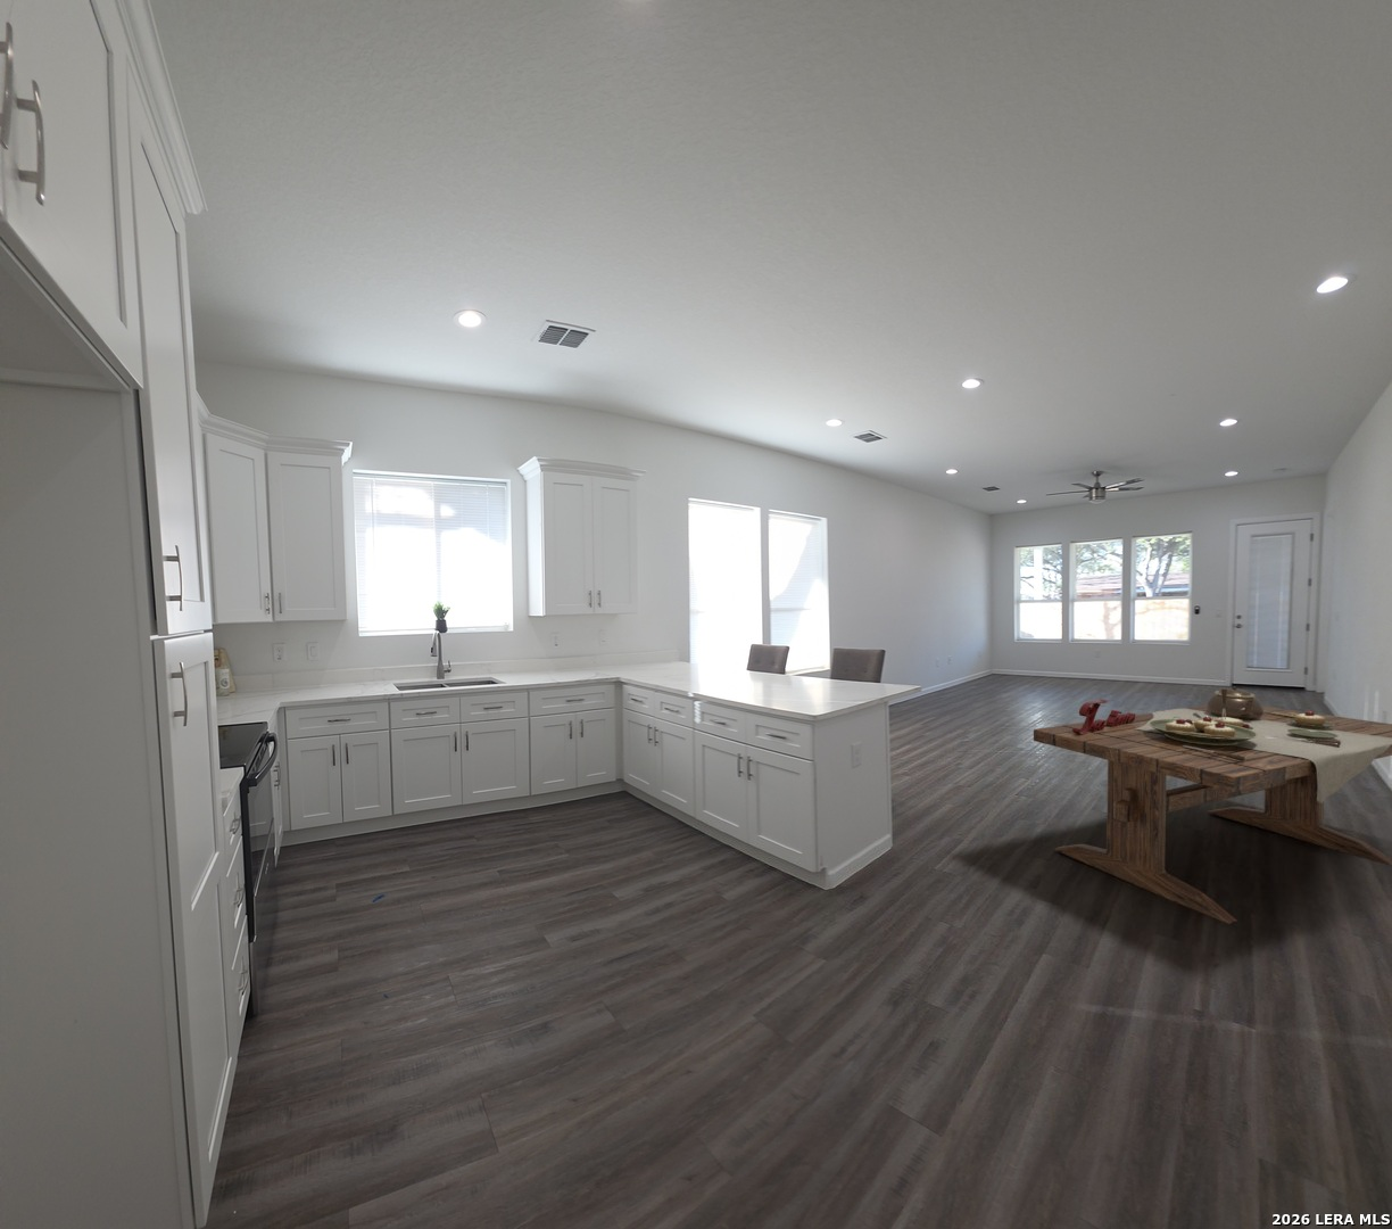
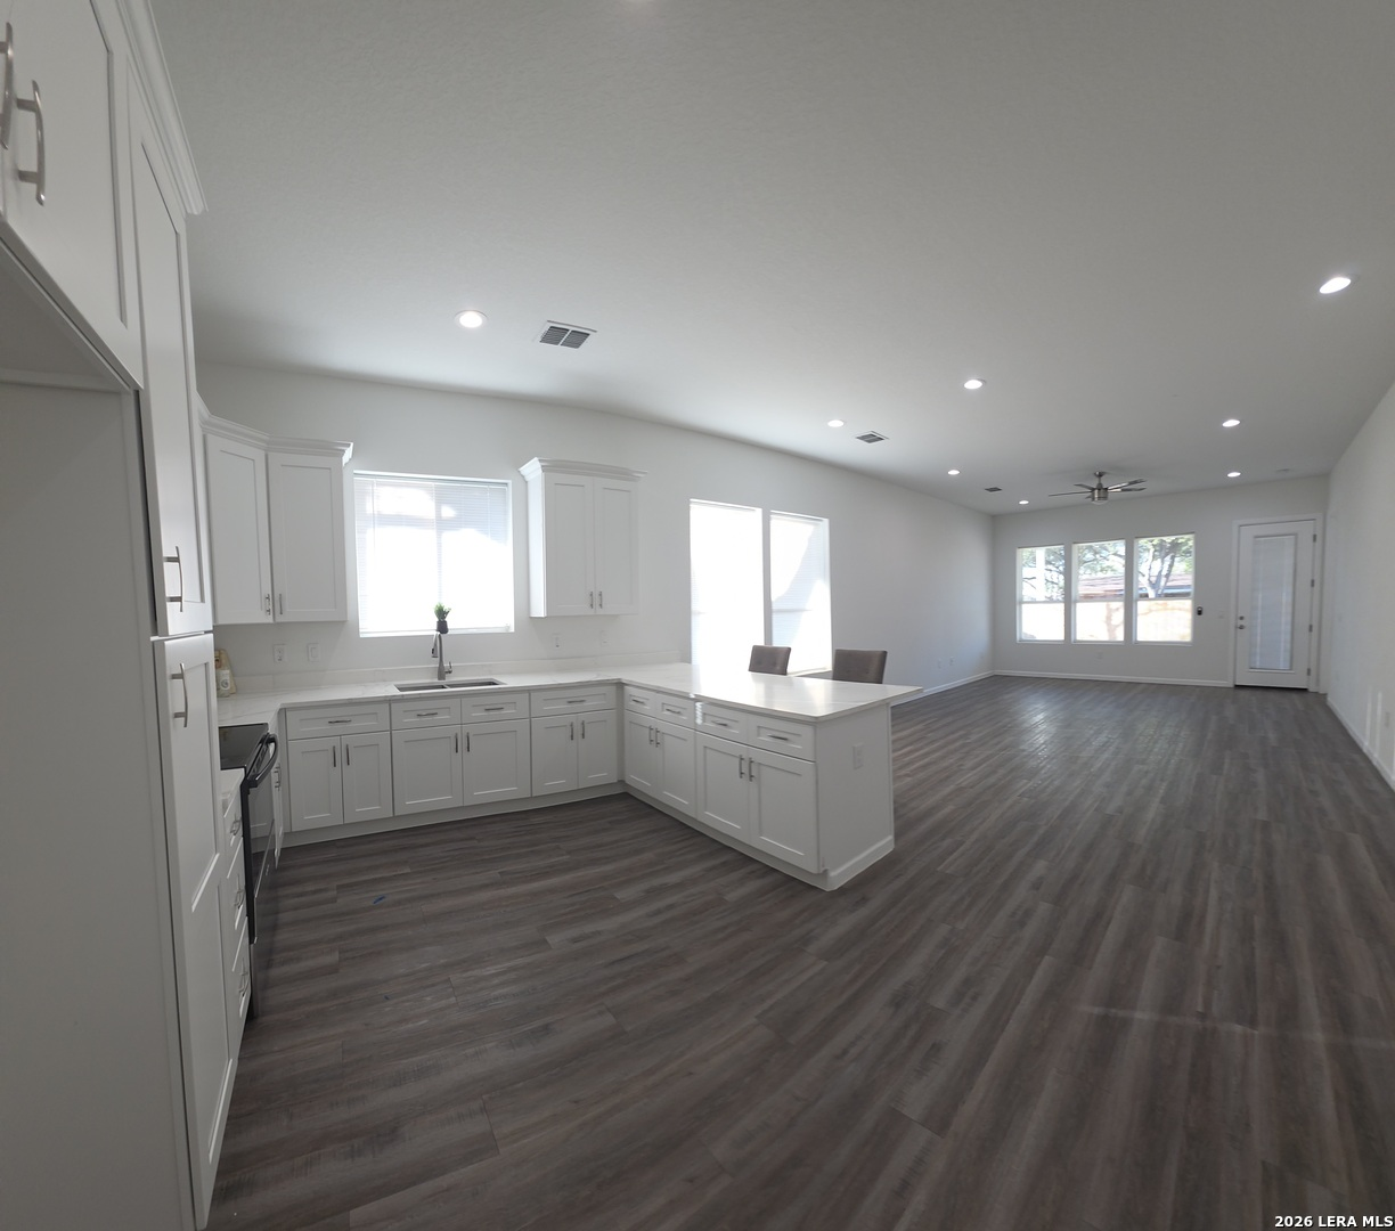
- dining table (1234, 772)
